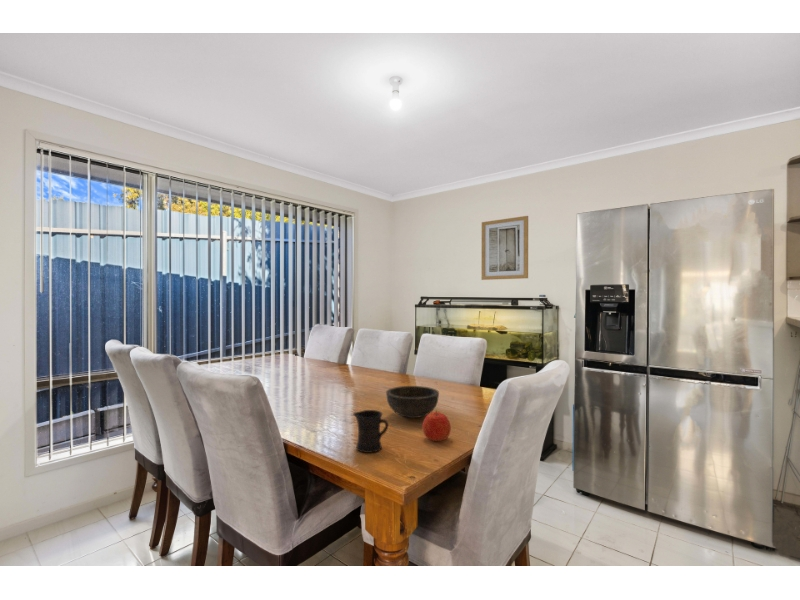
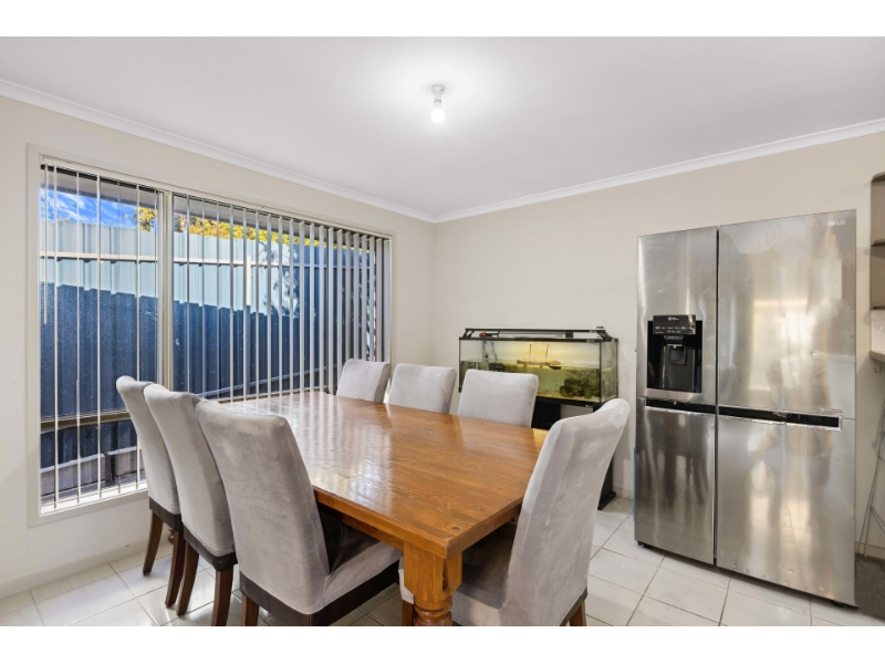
- apple (436, 424)
- bowl (412, 403)
- wall art (503, 249)
- mug (370, 430)
